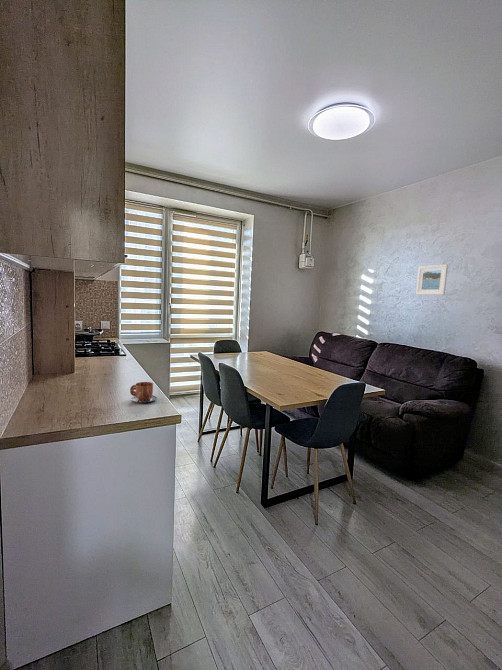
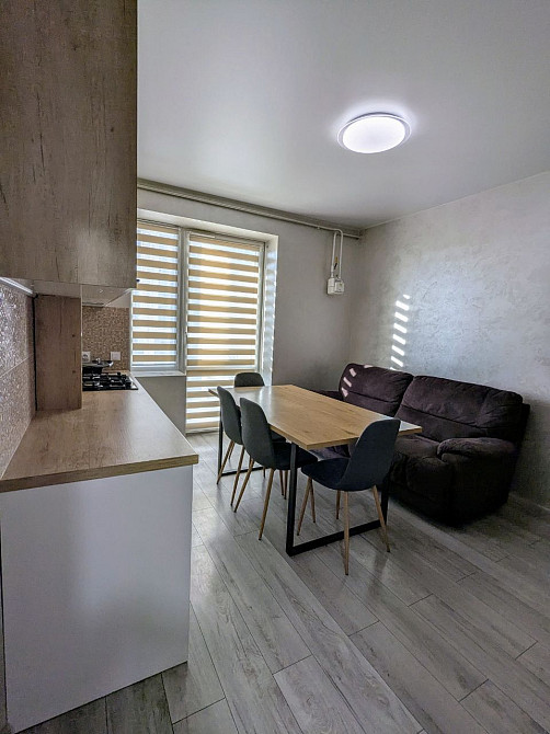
- mug (143, 392)
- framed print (431, 280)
